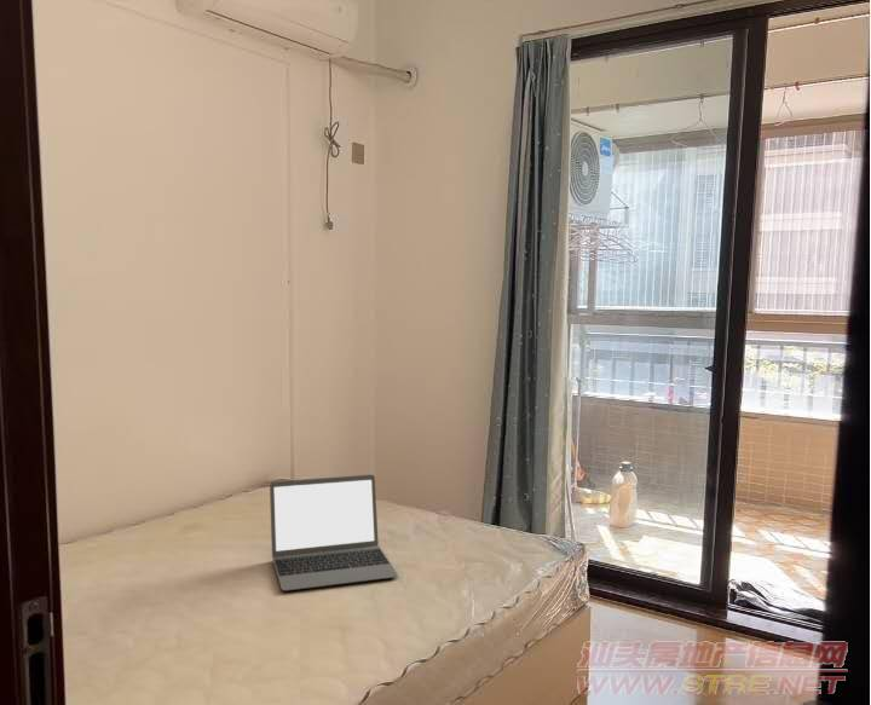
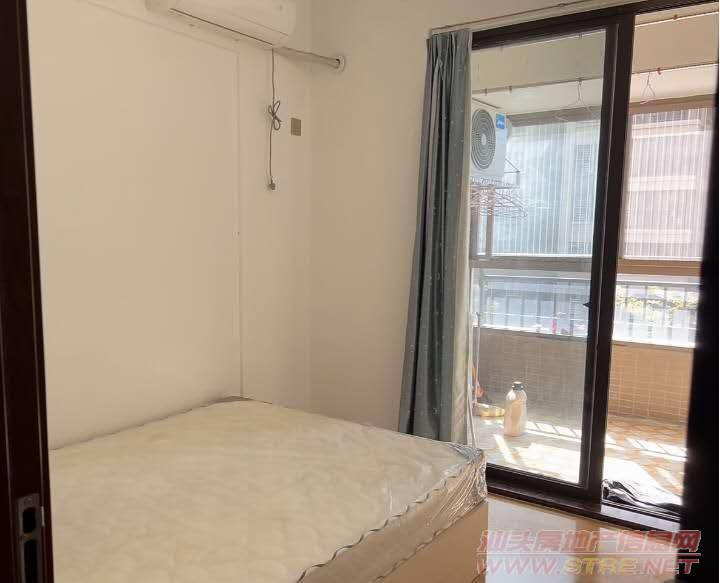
- laptop (331, 528)
